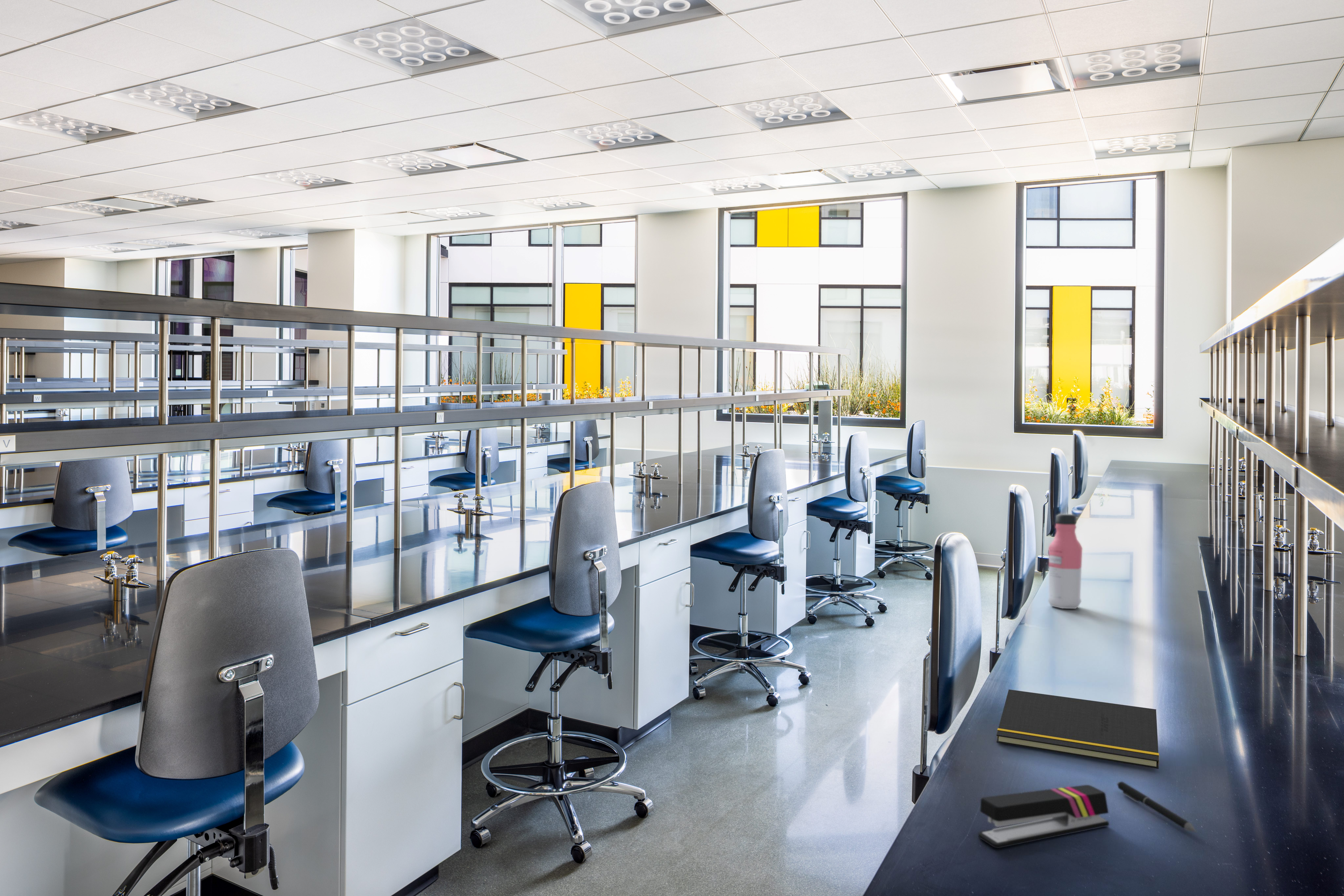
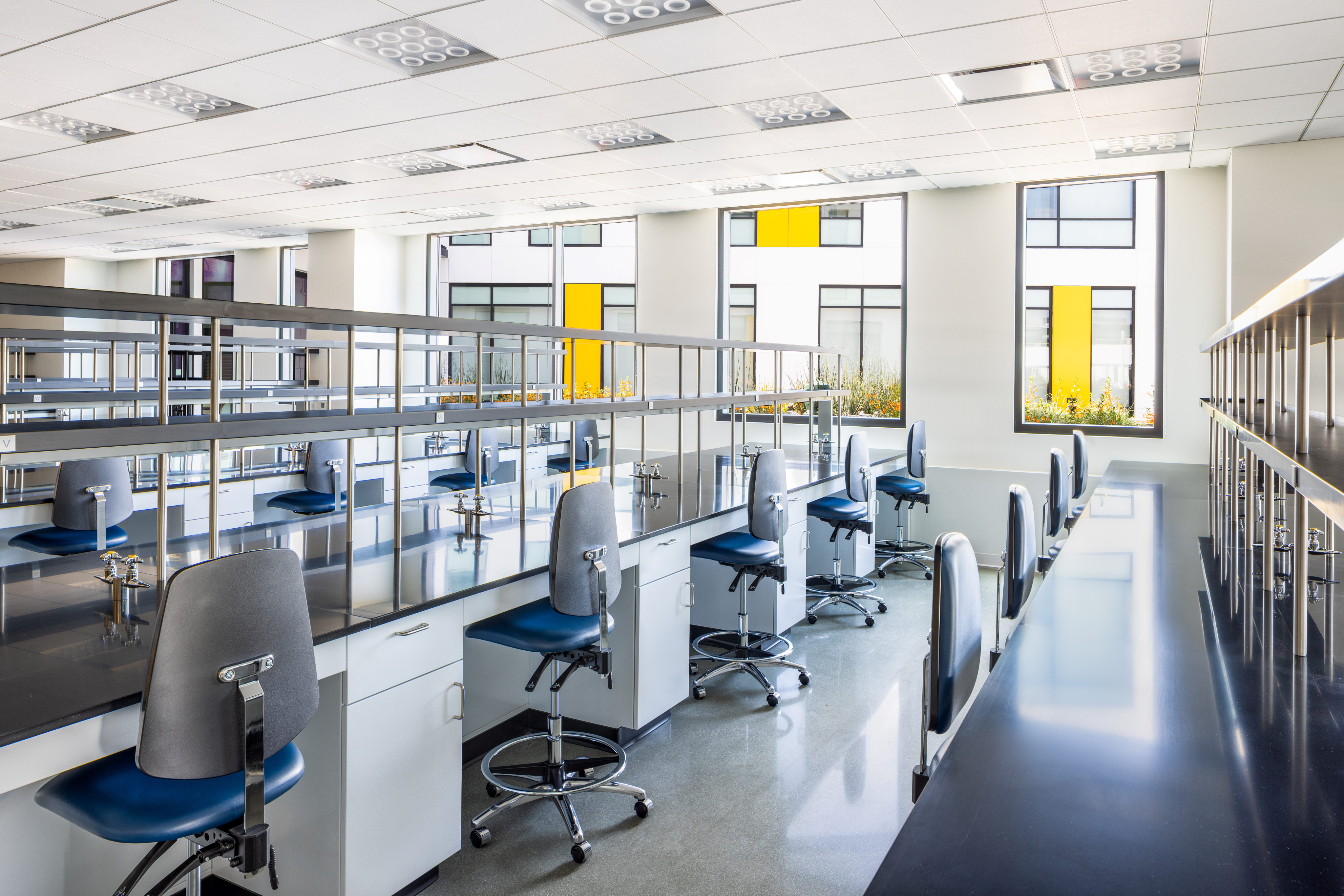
- stapler (1045, 811)
- pen (1156, 806)
- water bottle (1065, 560)
- notepad (1077, 725)
